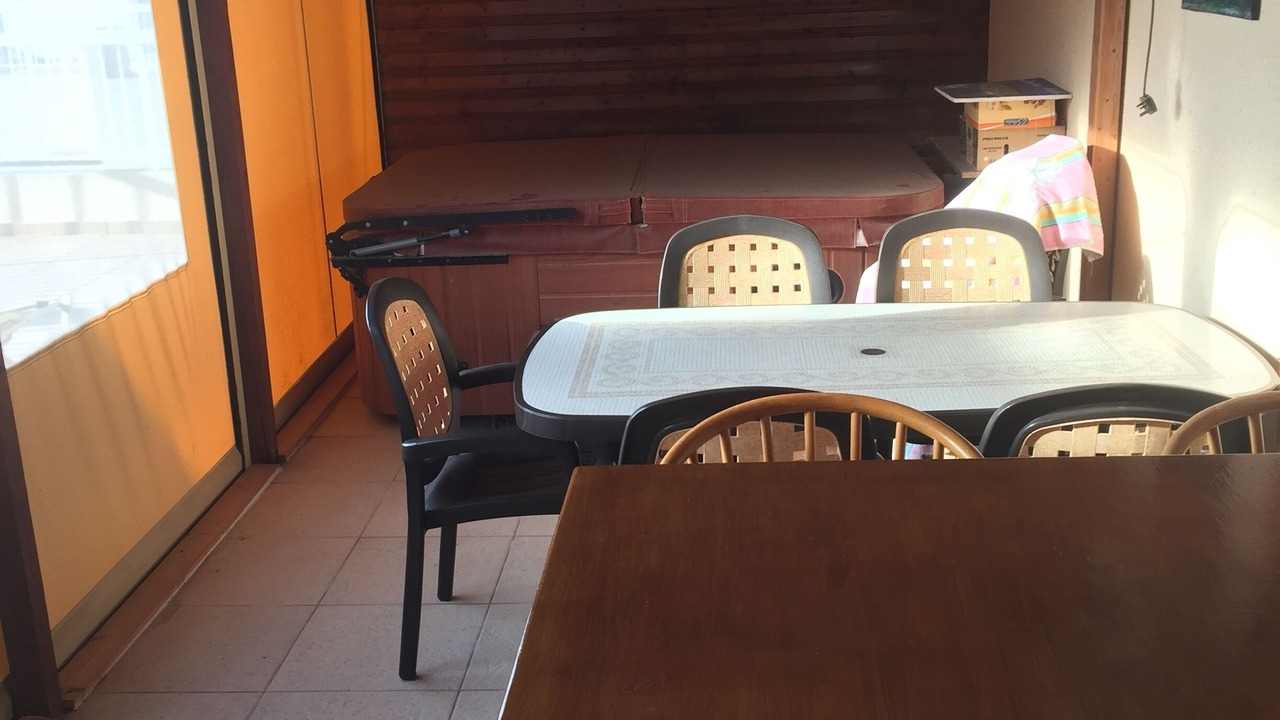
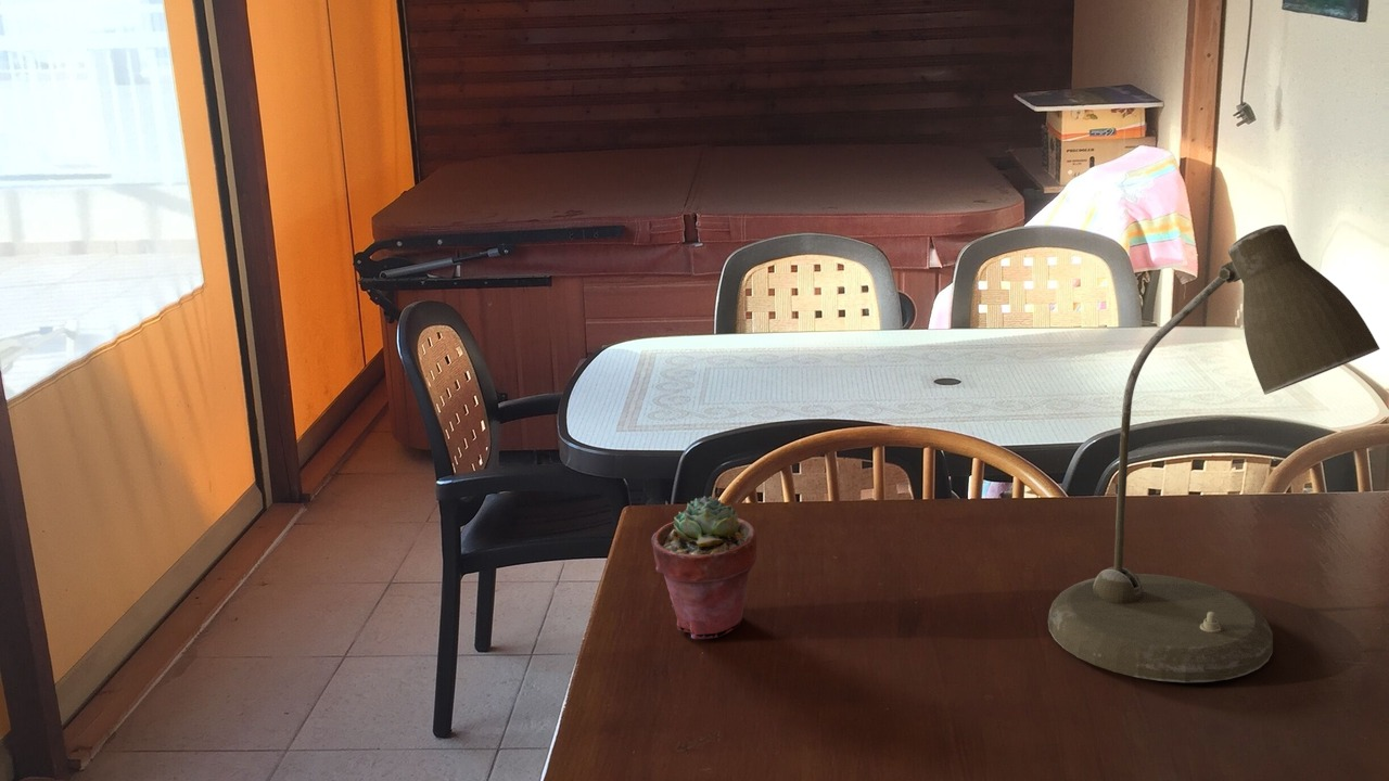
+ desk lamp (1129, 437)
+ potted succulent (705, 560)
